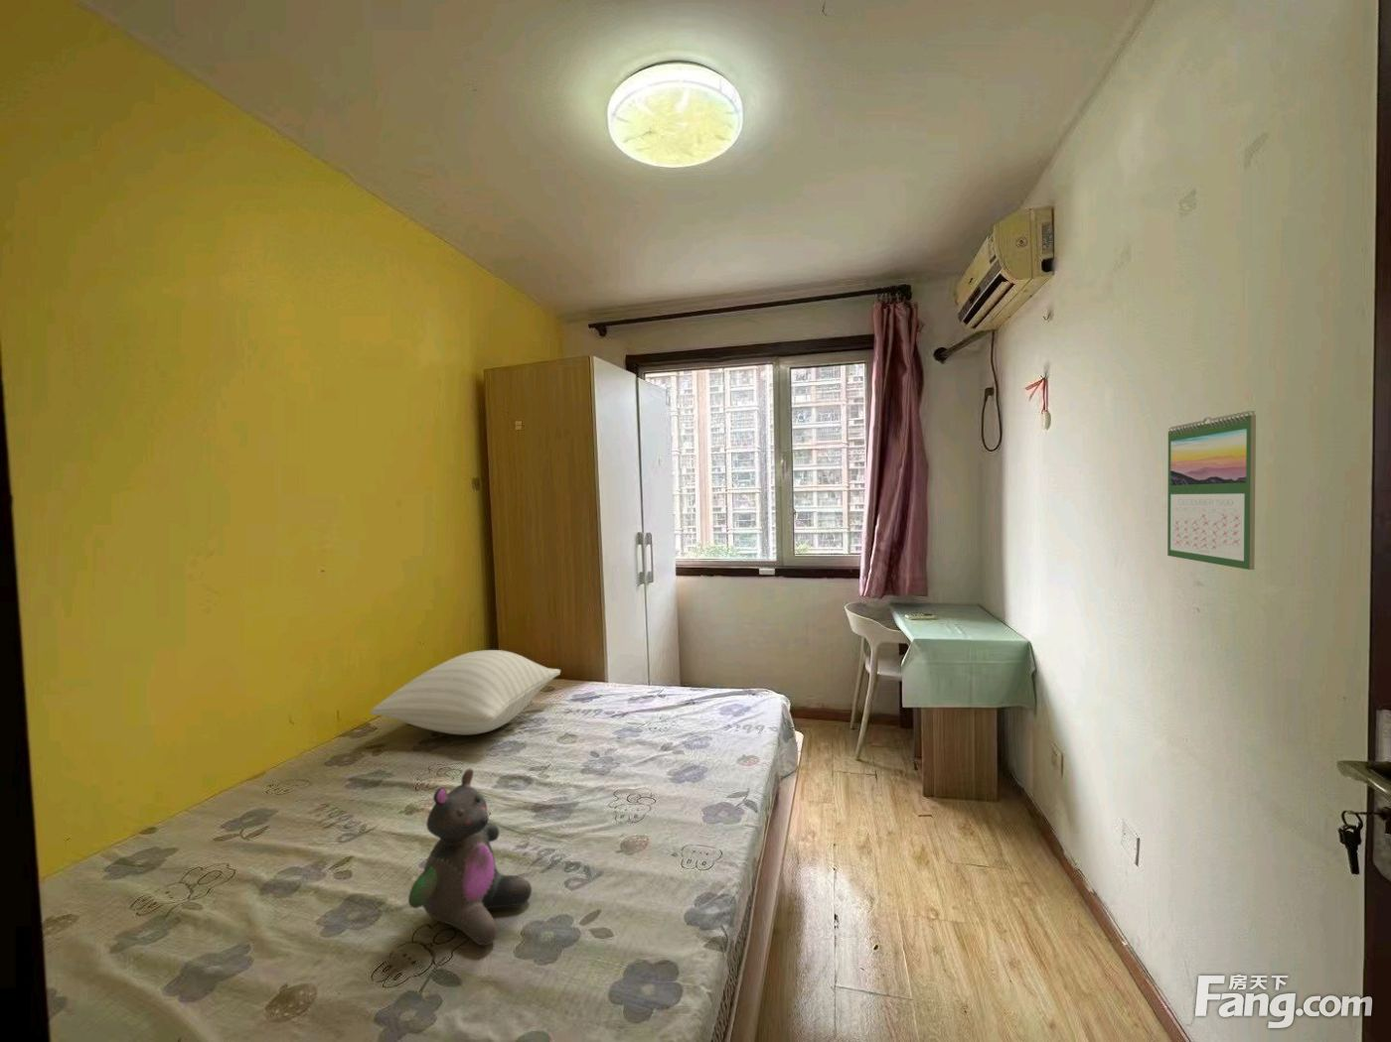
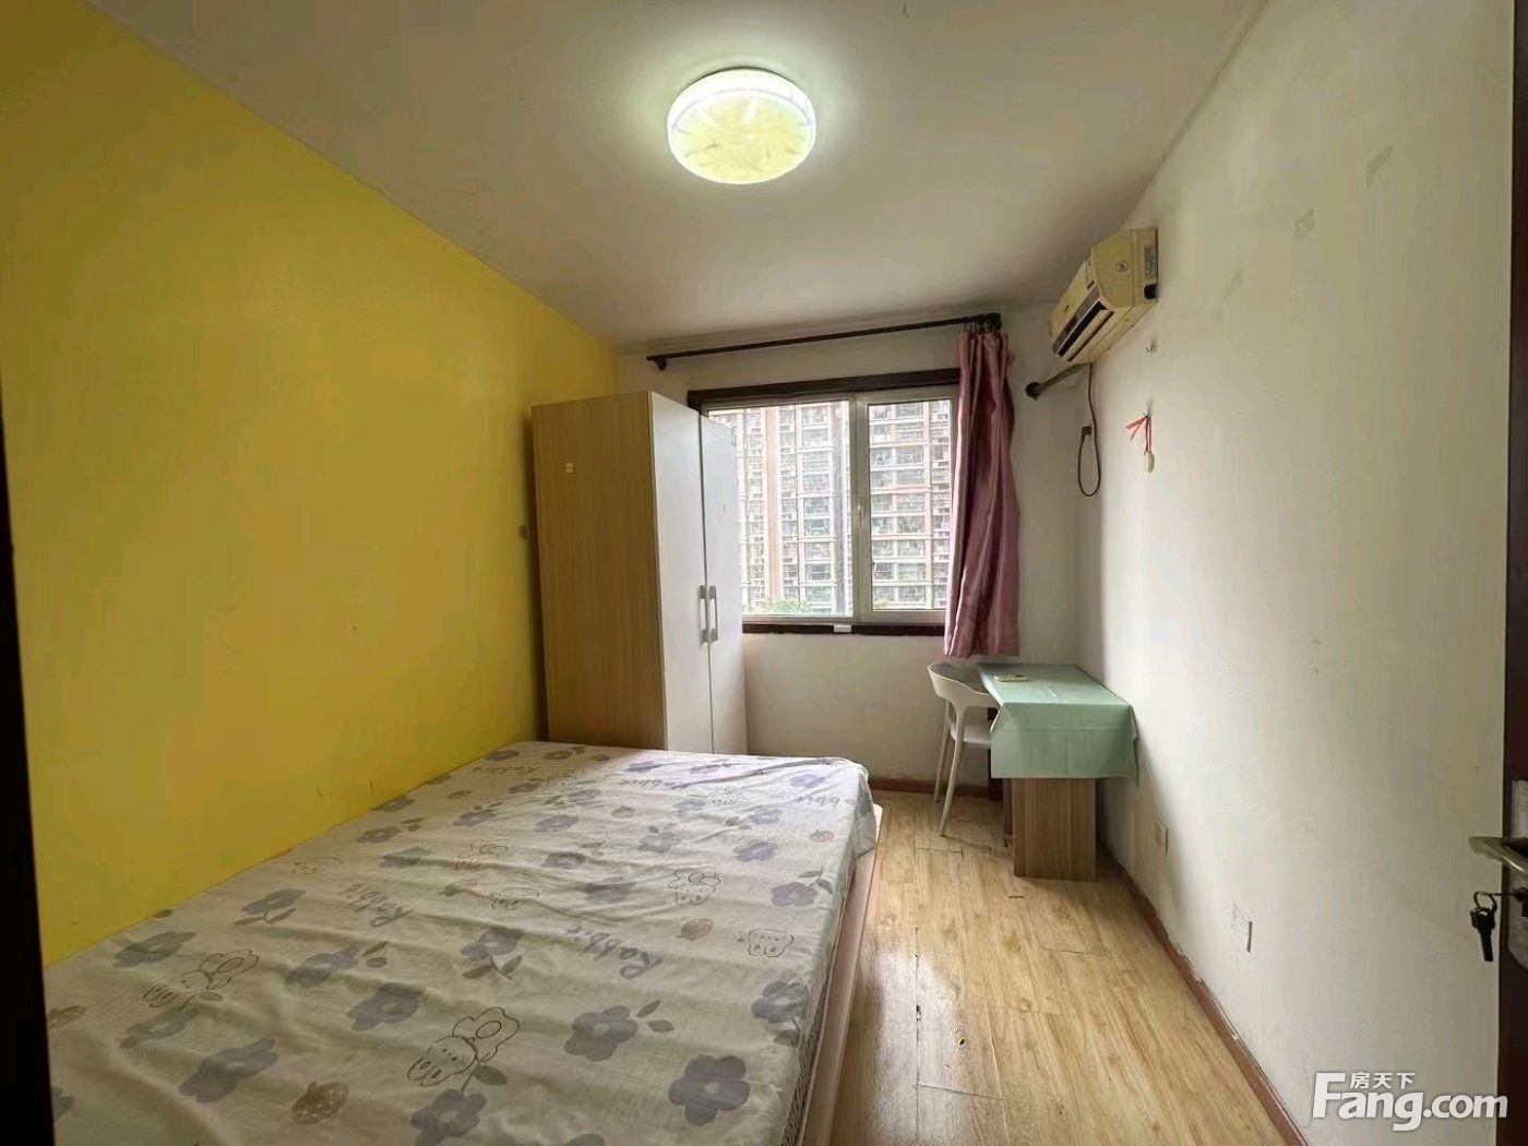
- stuffed bear (473, 847)
- calendar (1206, 489)
- pillow (473, 690)
